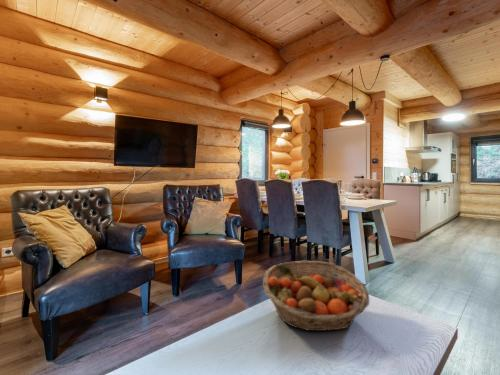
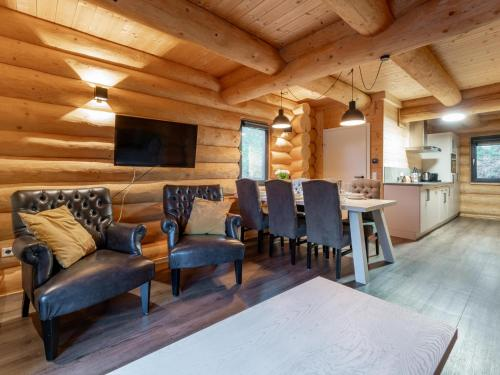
- fruit basket (313, 292)
